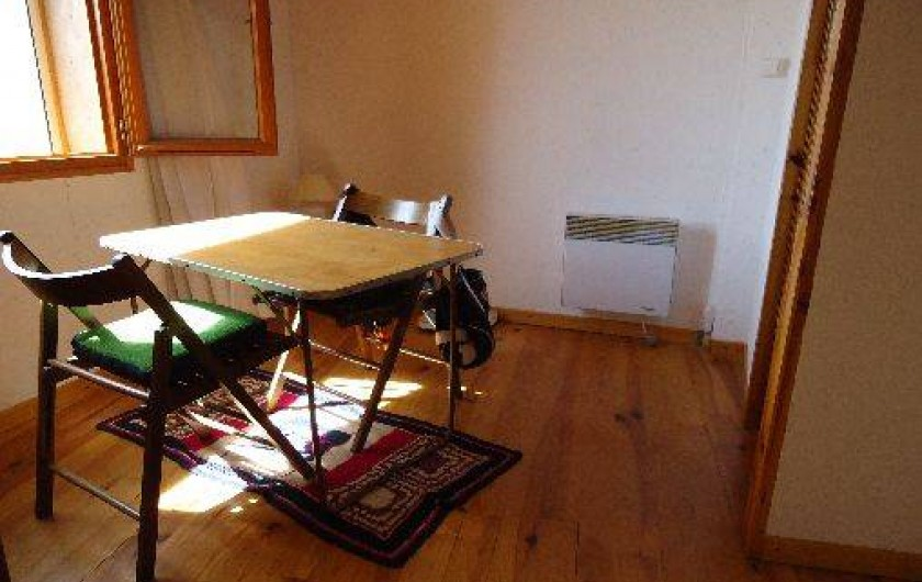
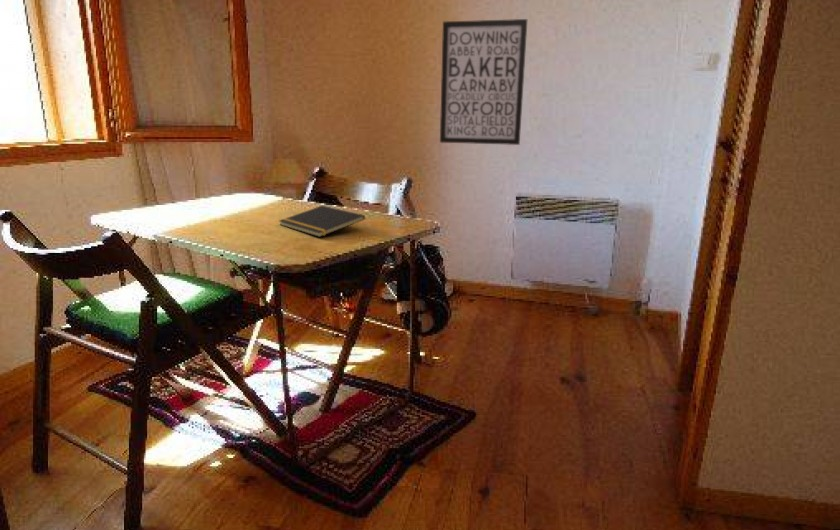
+ wall art (481, 83)
+ notepad (321, 220)
